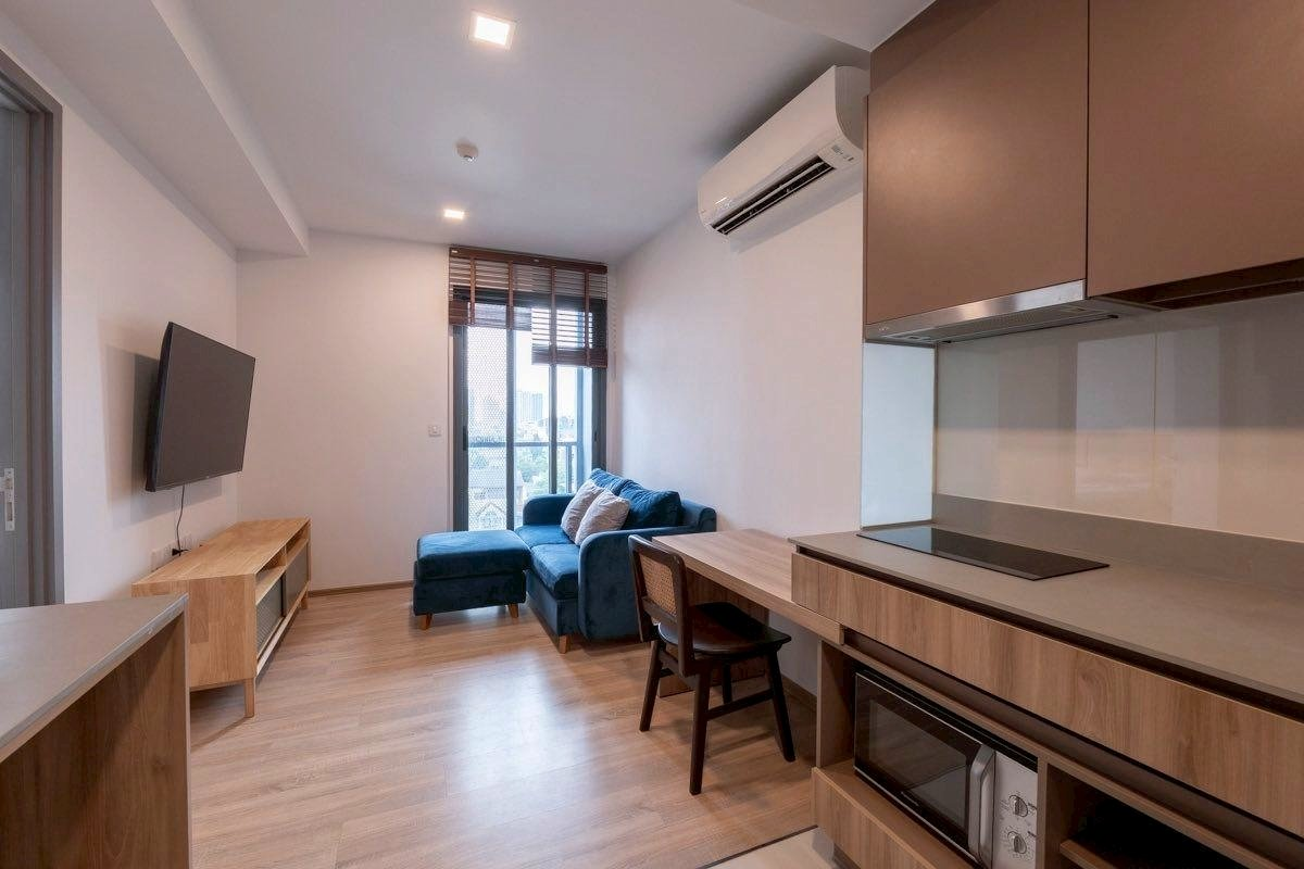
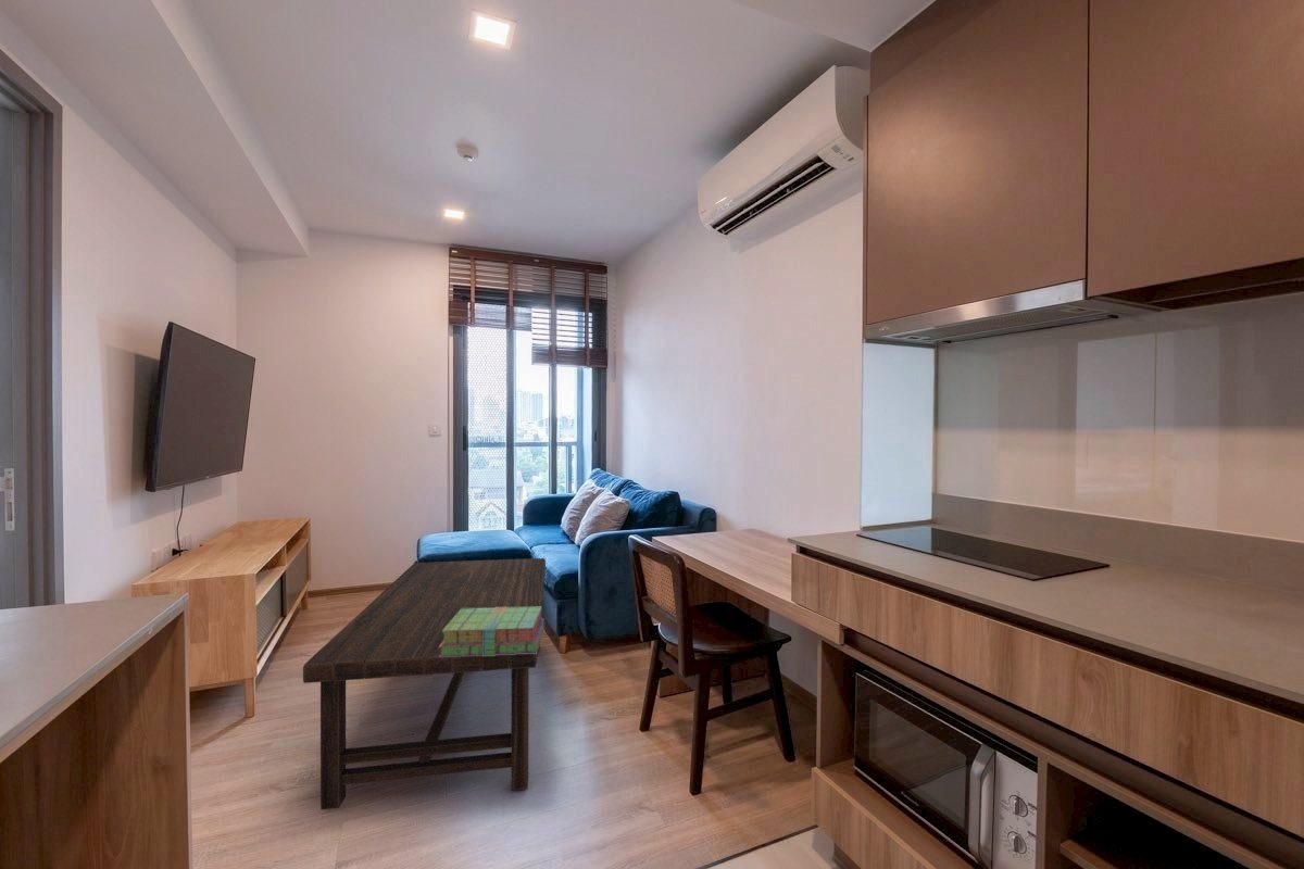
+ coffee table (461, 656)
+ stack of books (496, 628)
